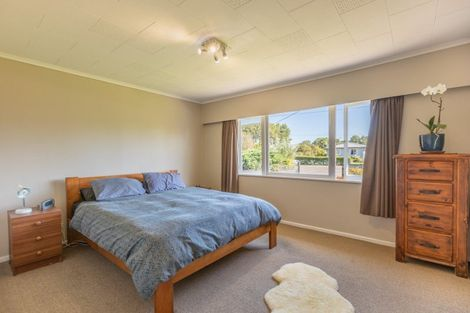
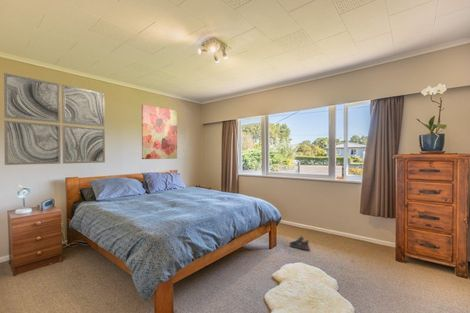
+ shoe (299, 241)
+ wall art (62, 125)
+ wall art (160, 133)
